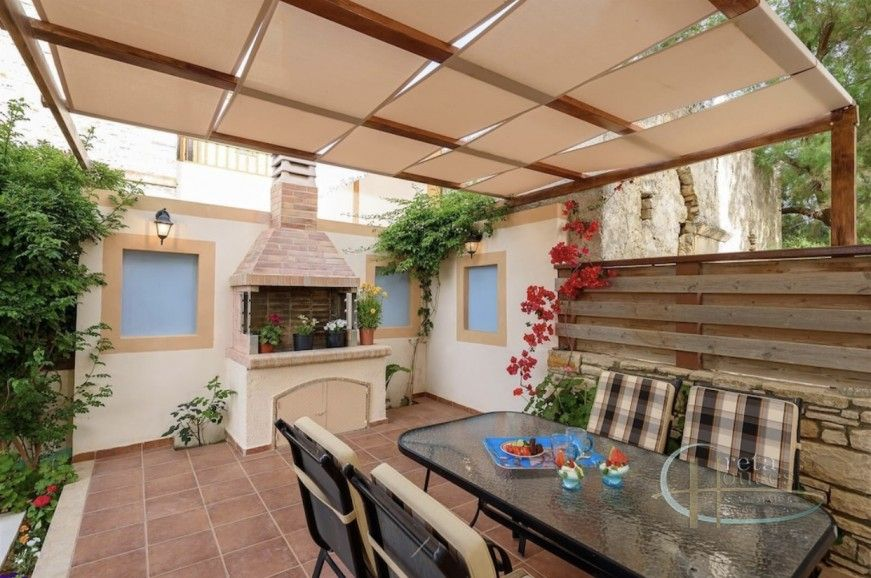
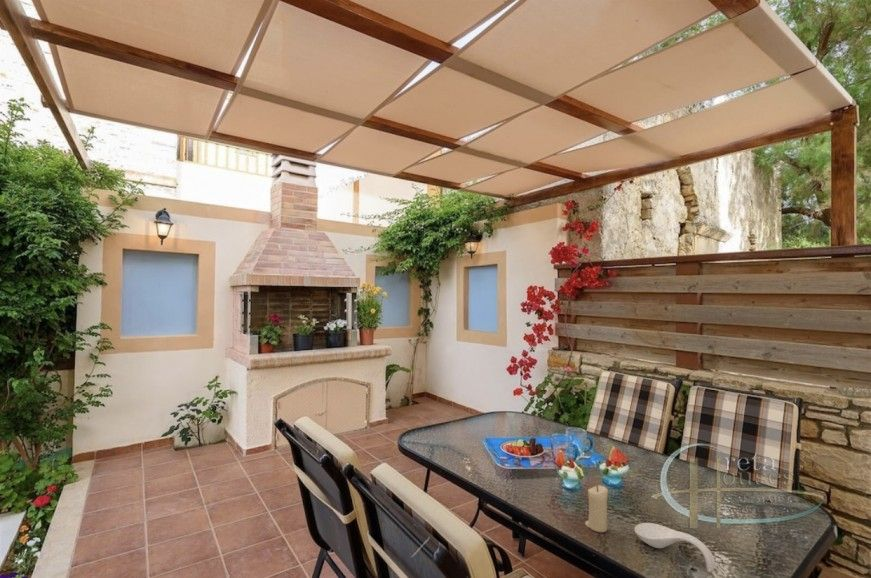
+ candle (596, 506)
+ spoon rest (672, 540)
